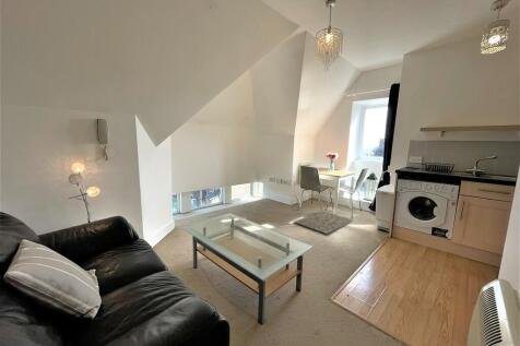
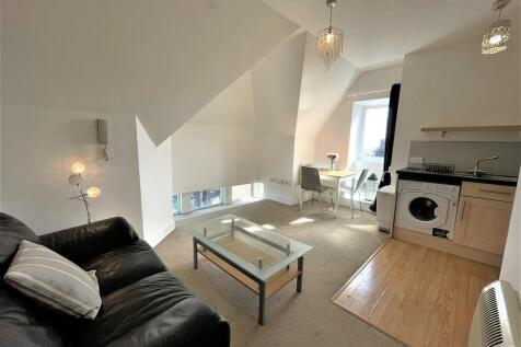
- rug (330, 218)
